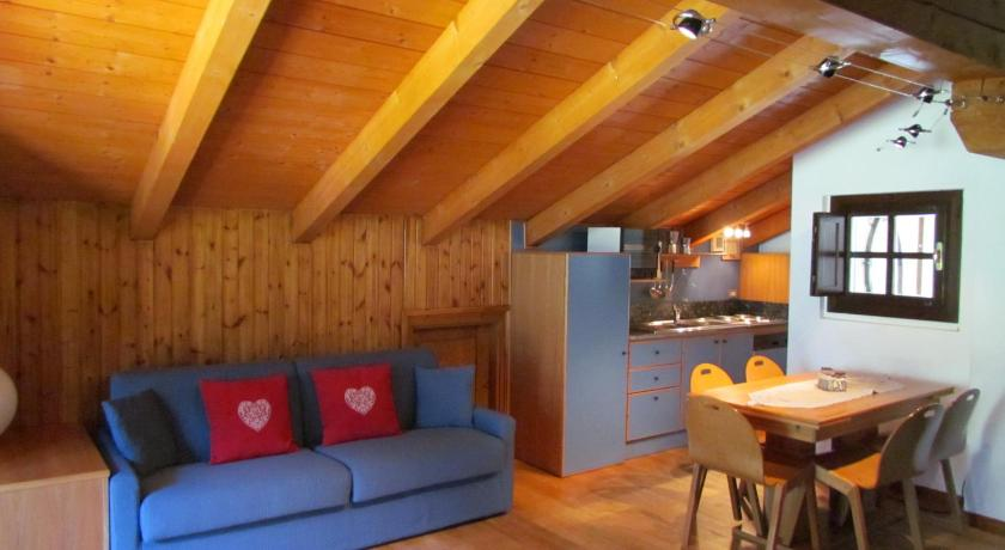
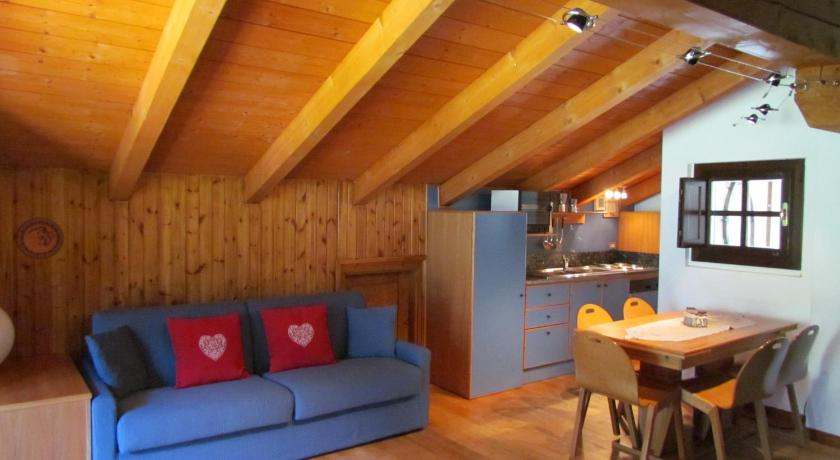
+ decorative plate (40, 238)
